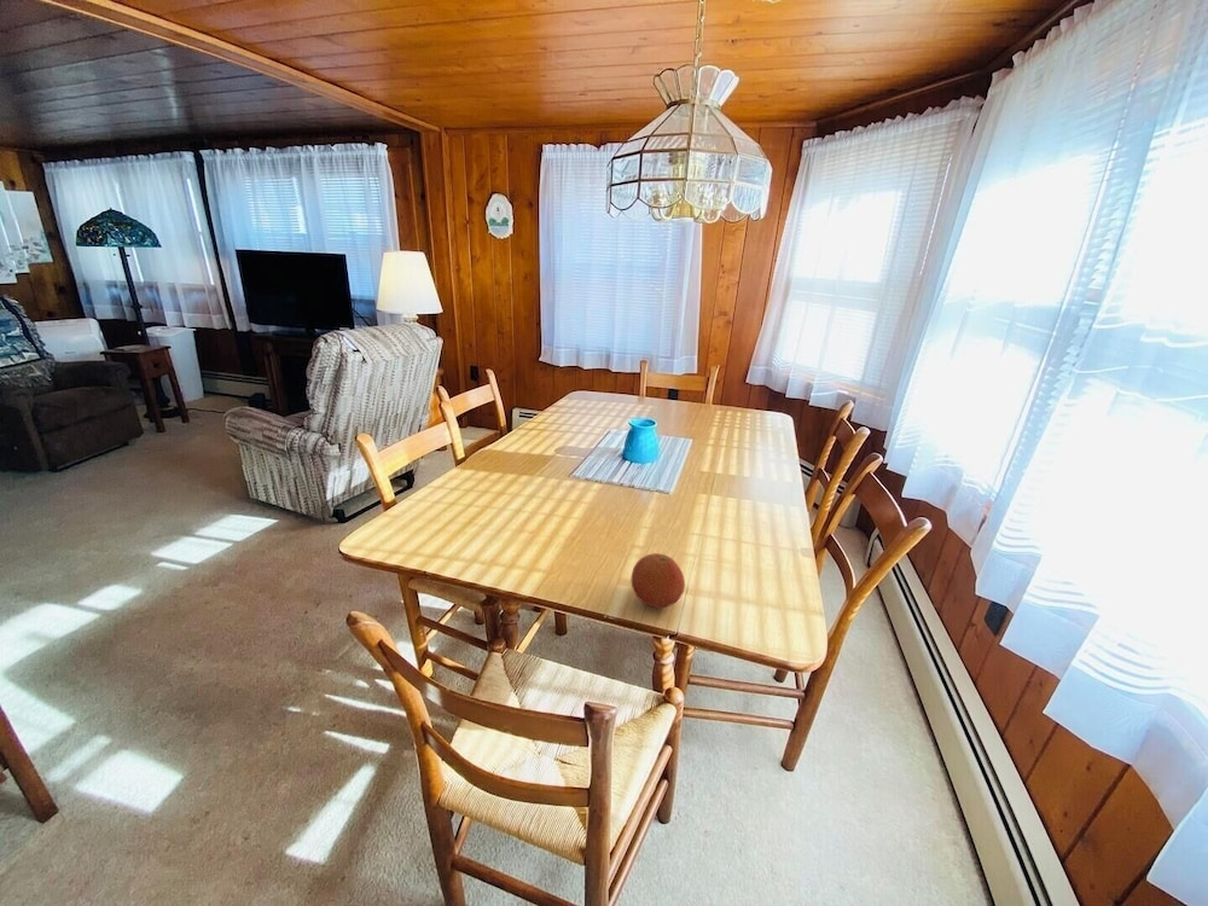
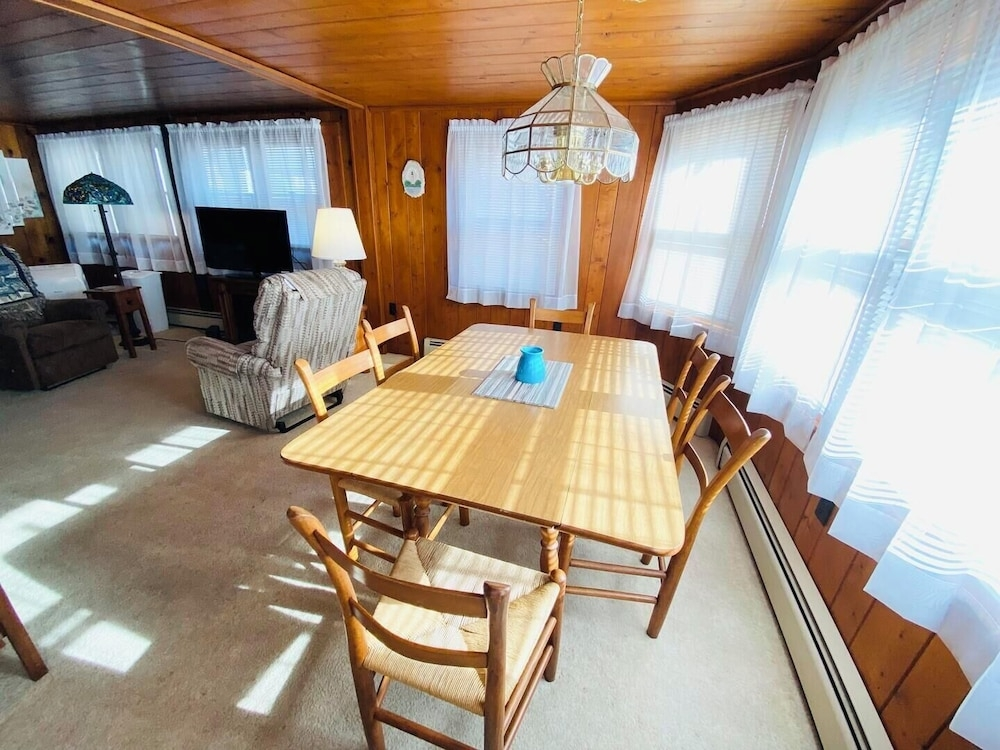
- fruit (657, 579)
